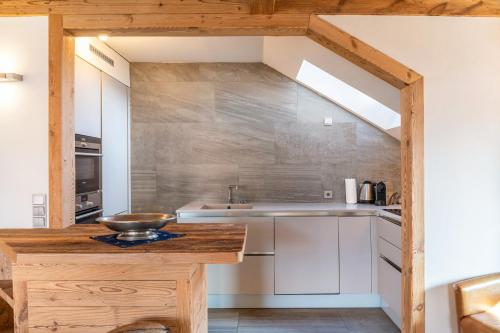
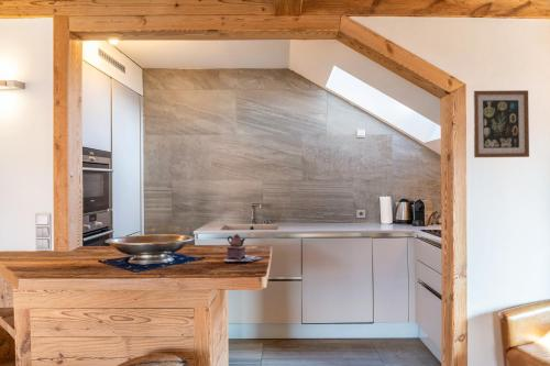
+ wall art (501, 123)
+ teapot (238, 246)
